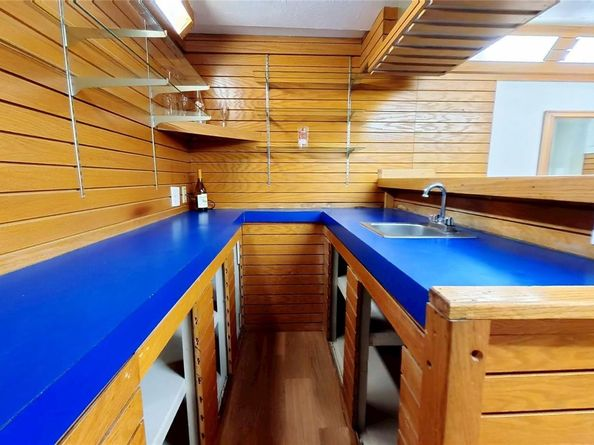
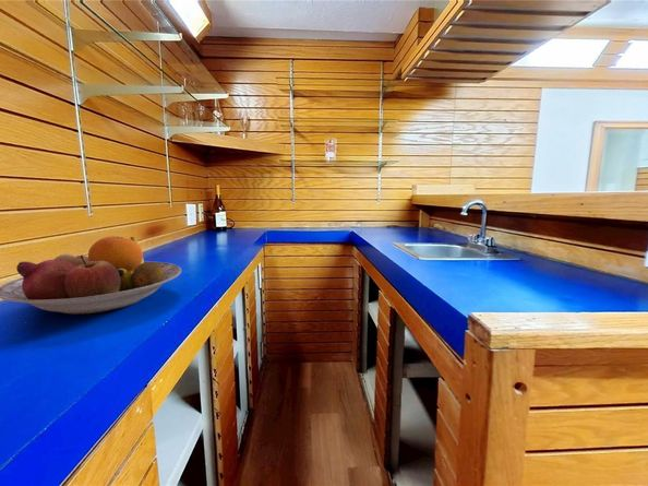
+ fruit bowl (99, 270)
